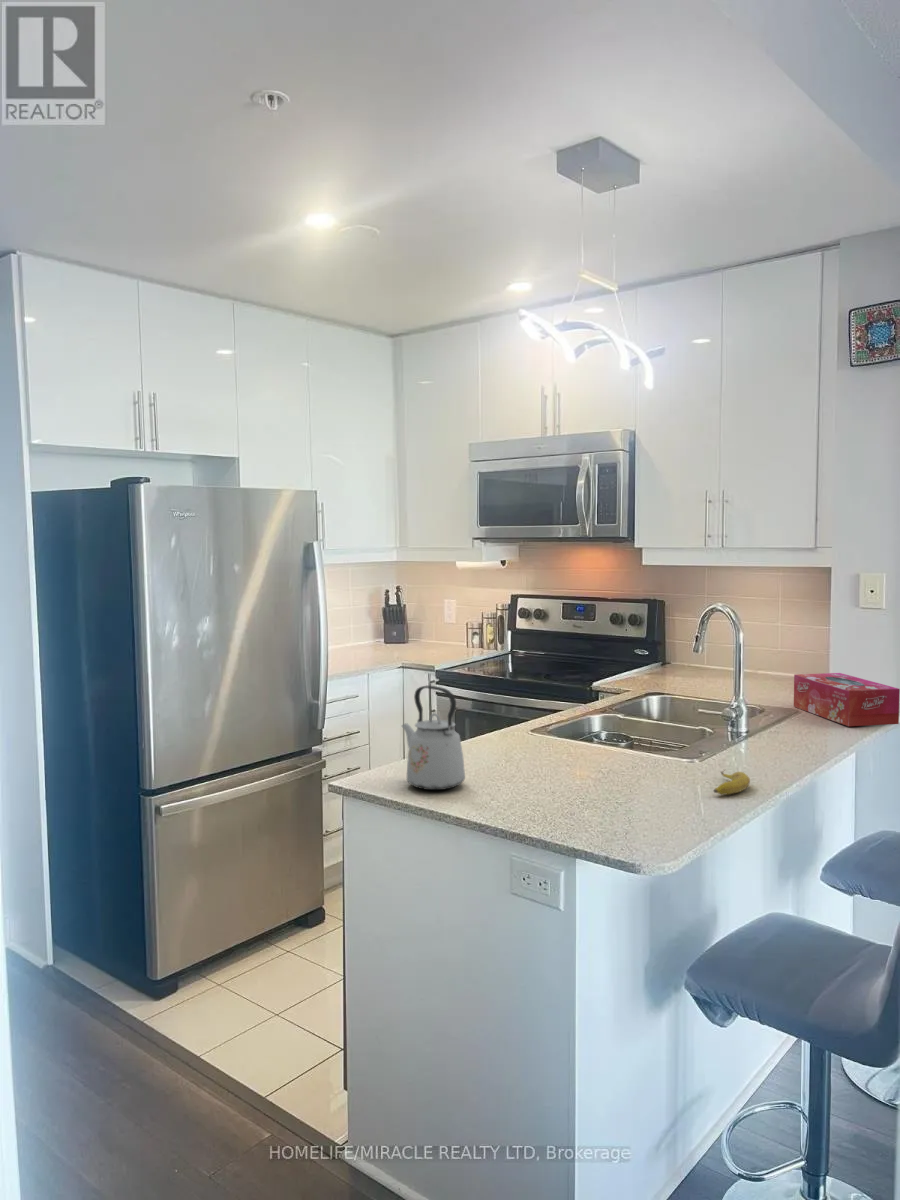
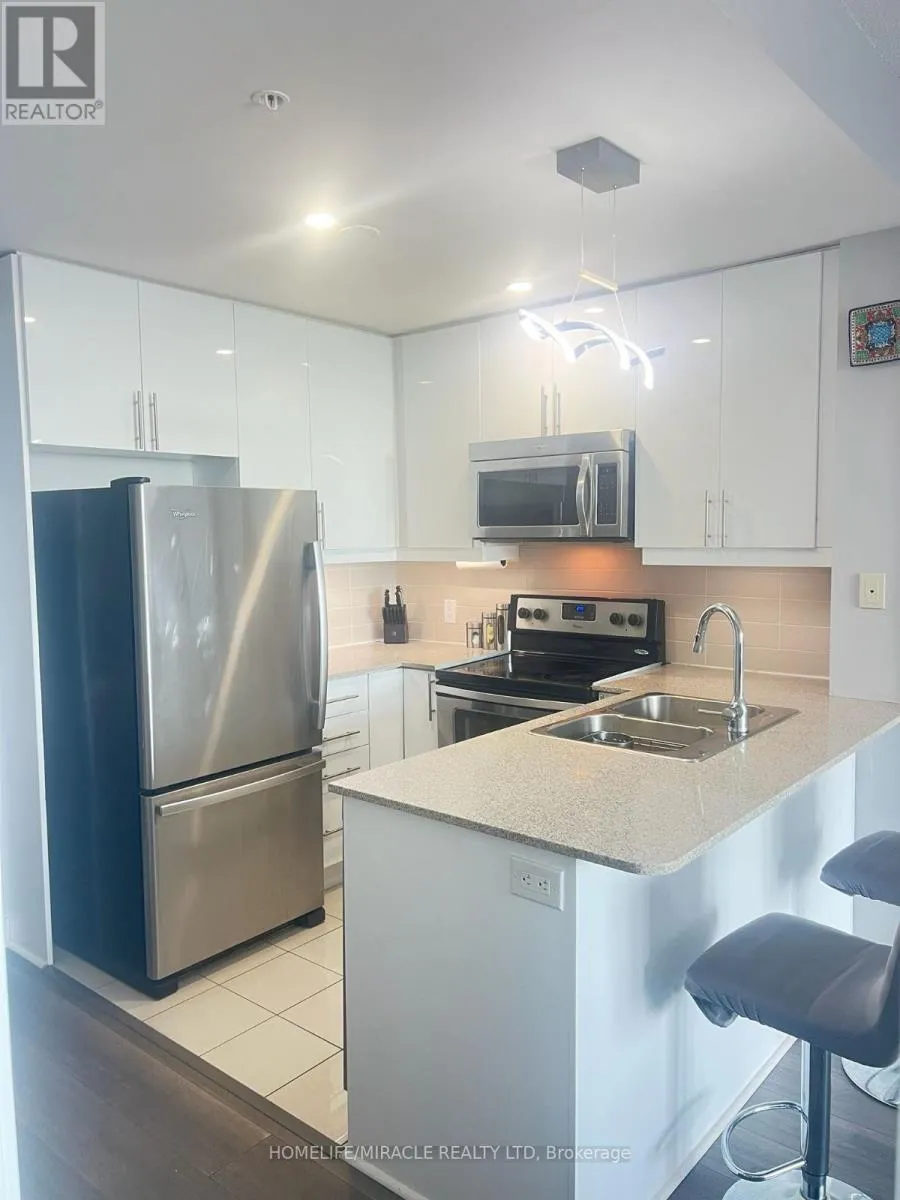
- banana (727, 782)
- kettle (427, 734)
- tissue box (843, 698)
